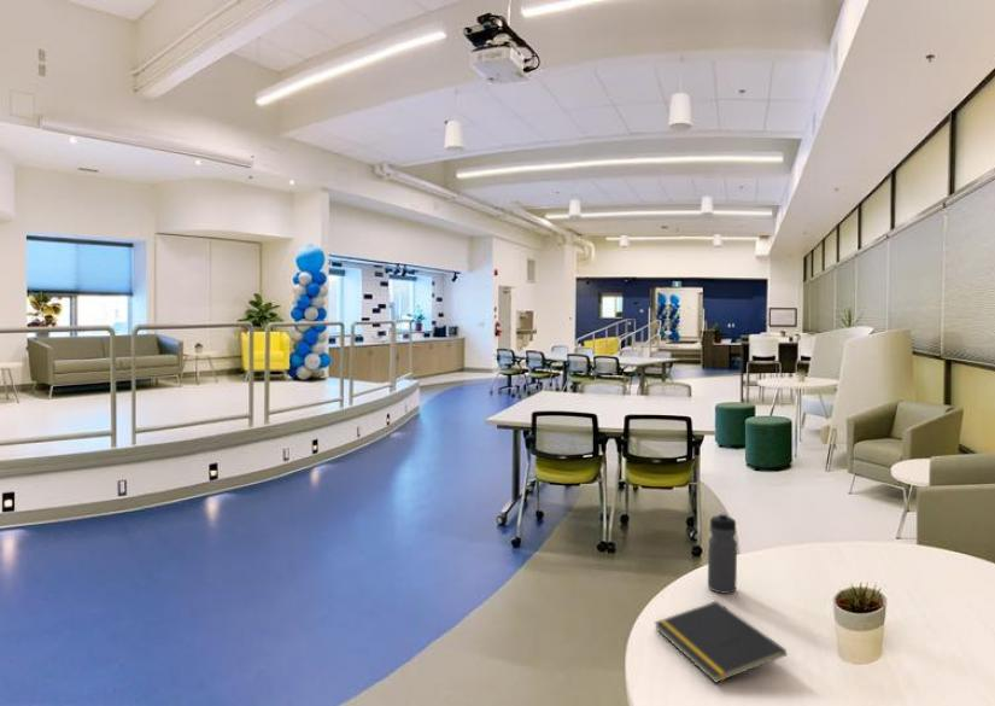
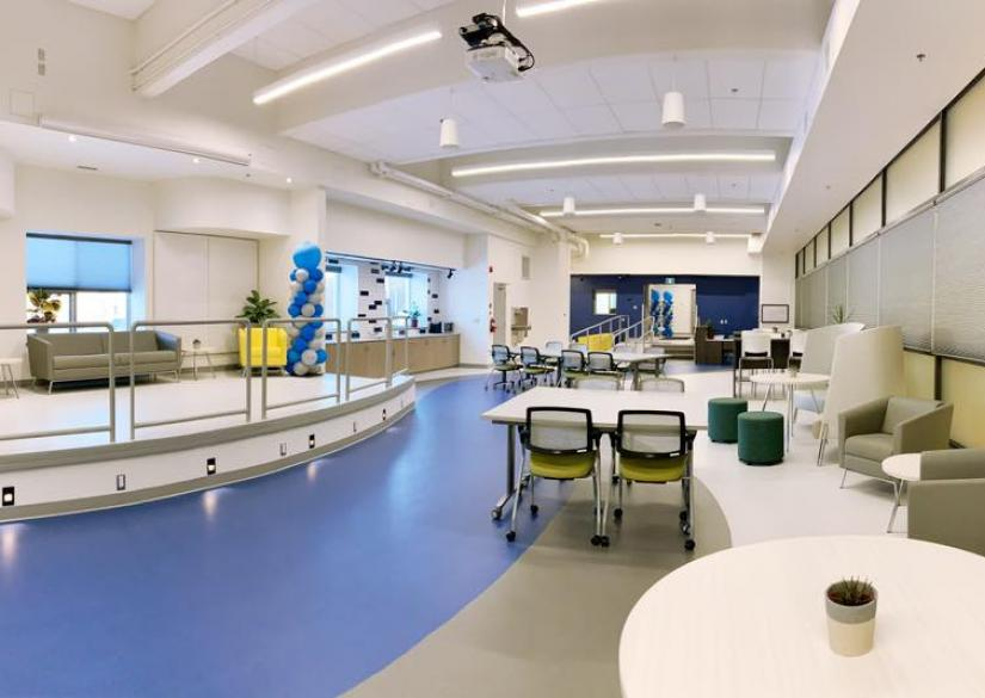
- water bottle (722, 550)
- notepad (715, 637)
